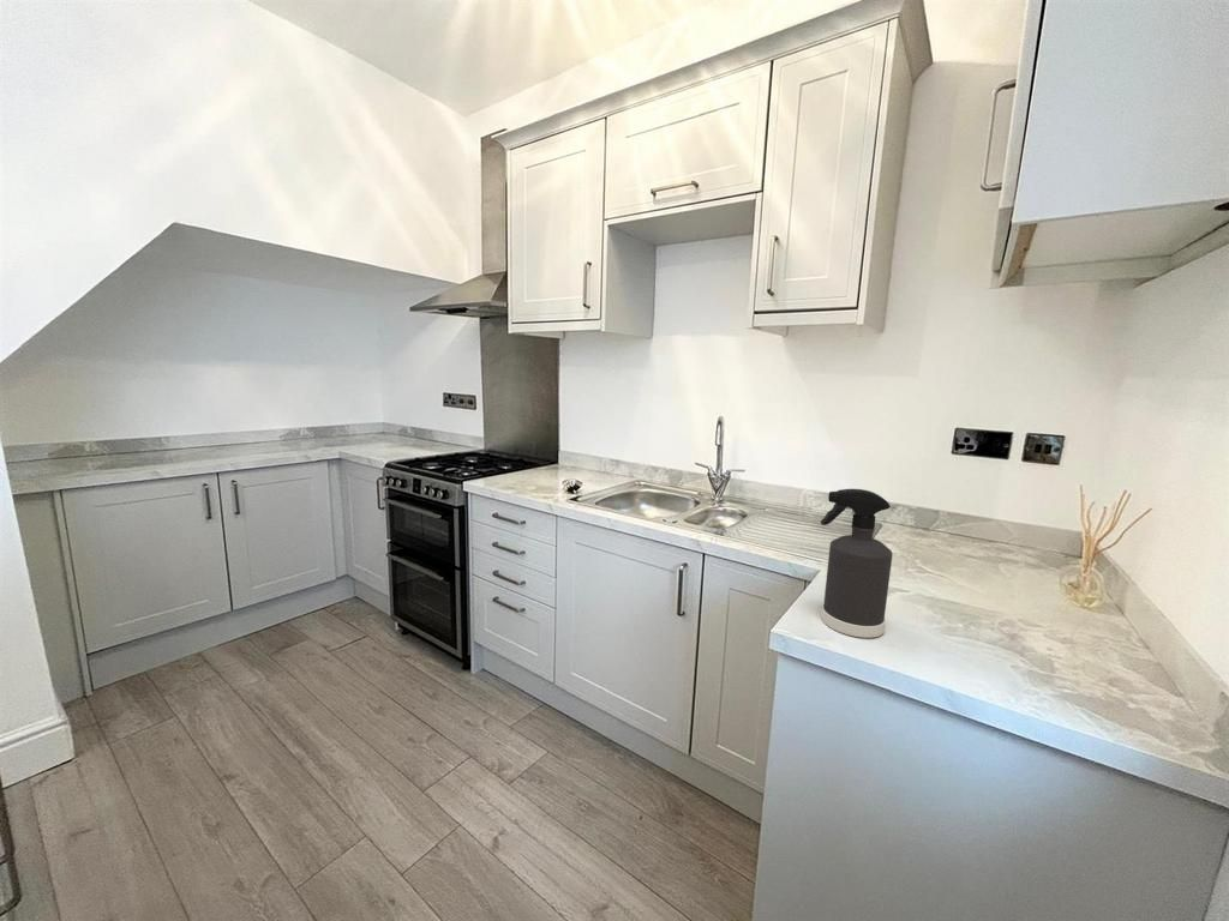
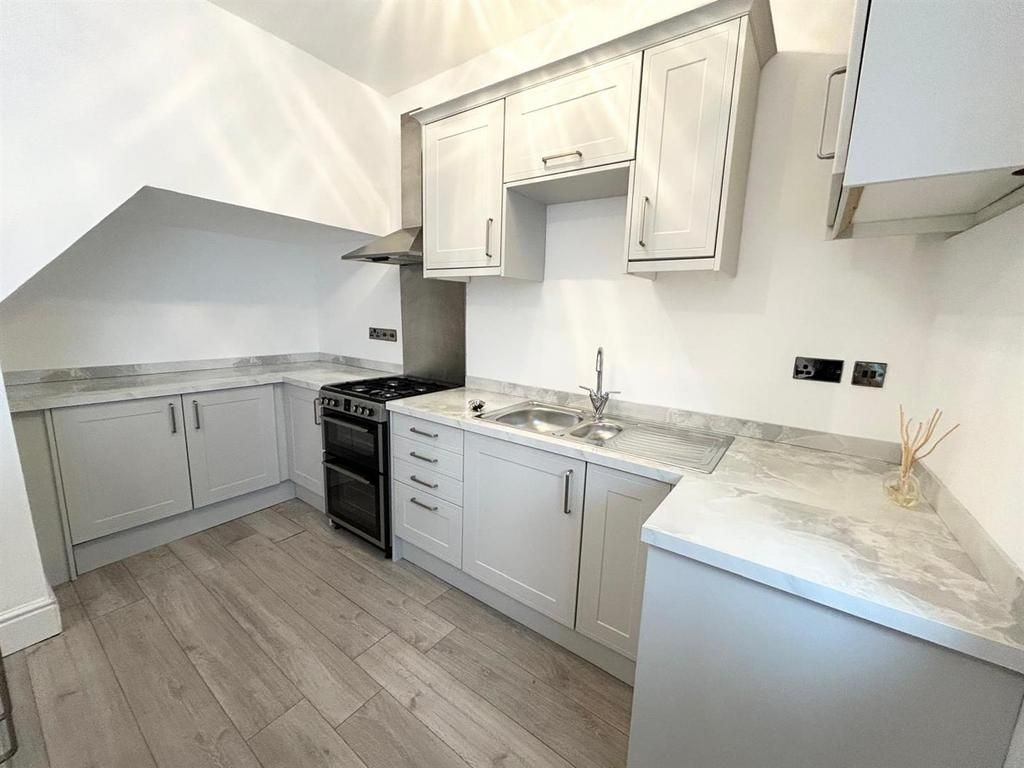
- spray bottle (853, 558)
